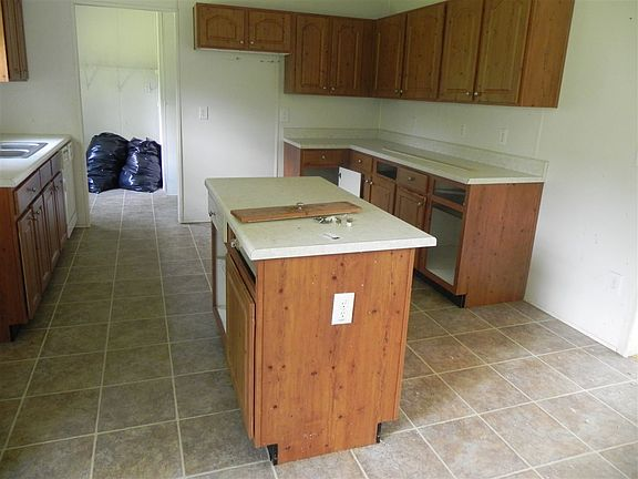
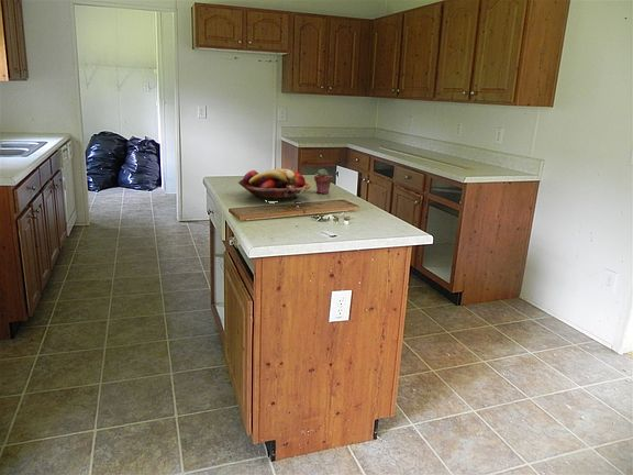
+ potted succulent (323, 180)
+ fruit basket (276, 183)
